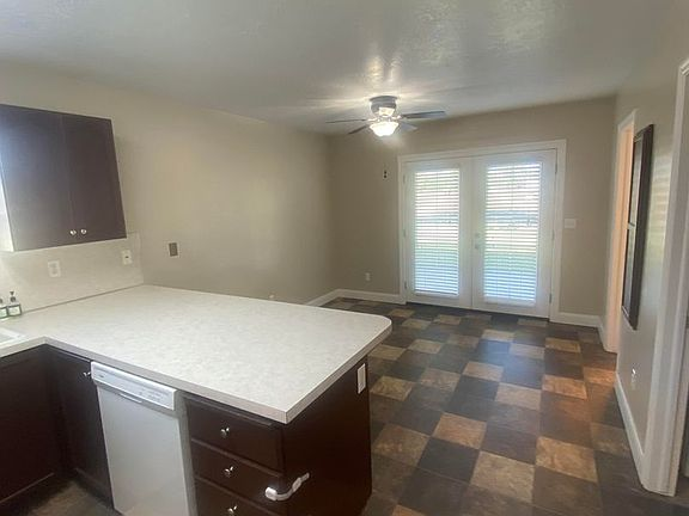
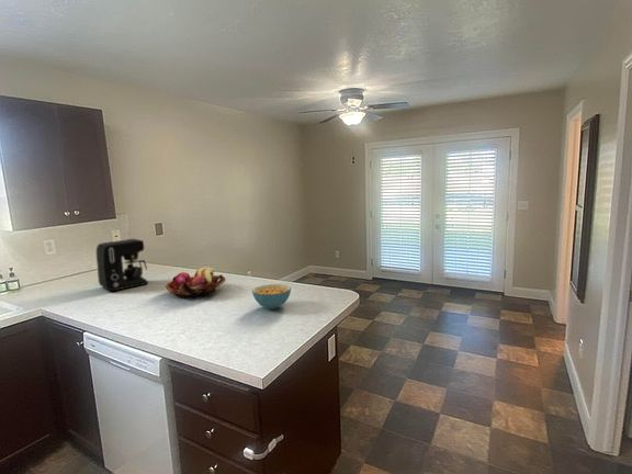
+ coffee maker (125, 263)
+ cereal bowl (272, 297)
+ fruit basket (196, 281)
